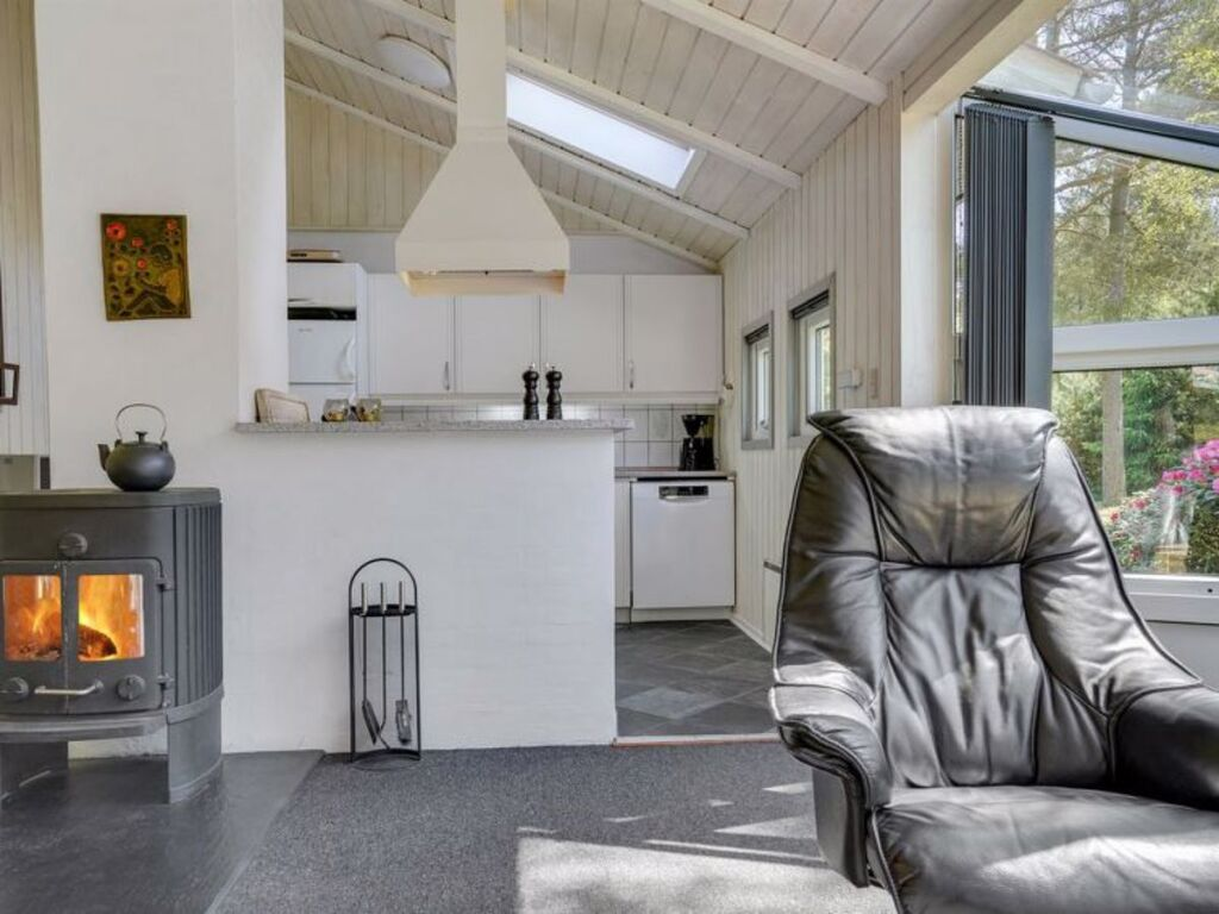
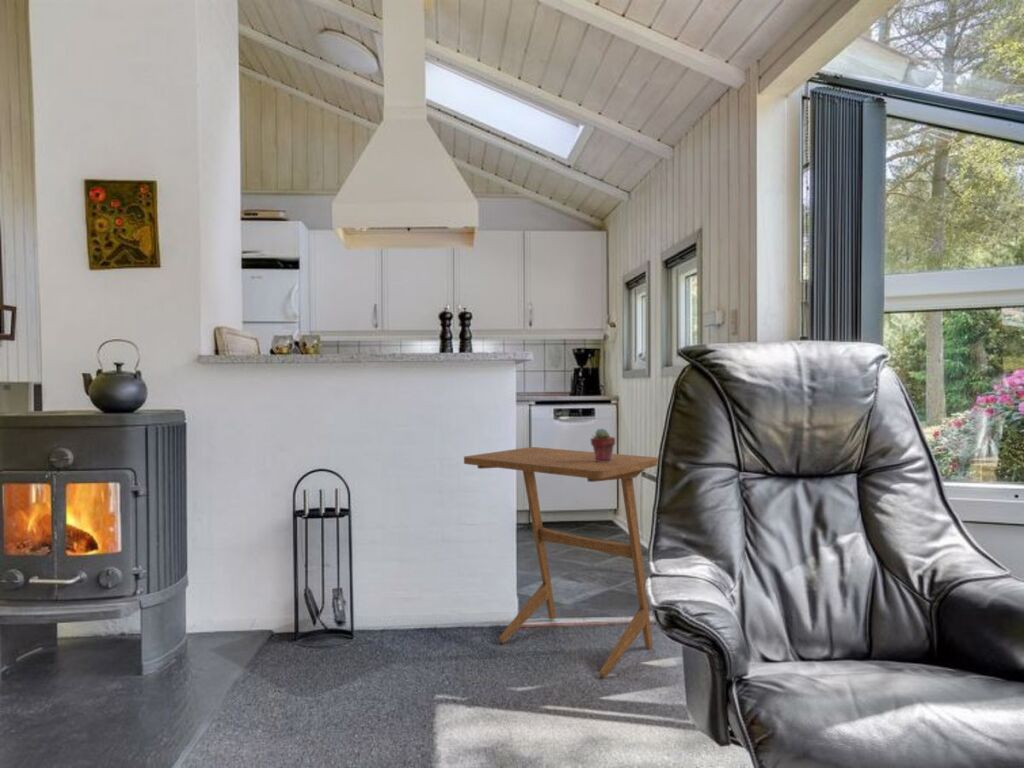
+ potted succulent (602, 443)
+ side table (565, 544)
